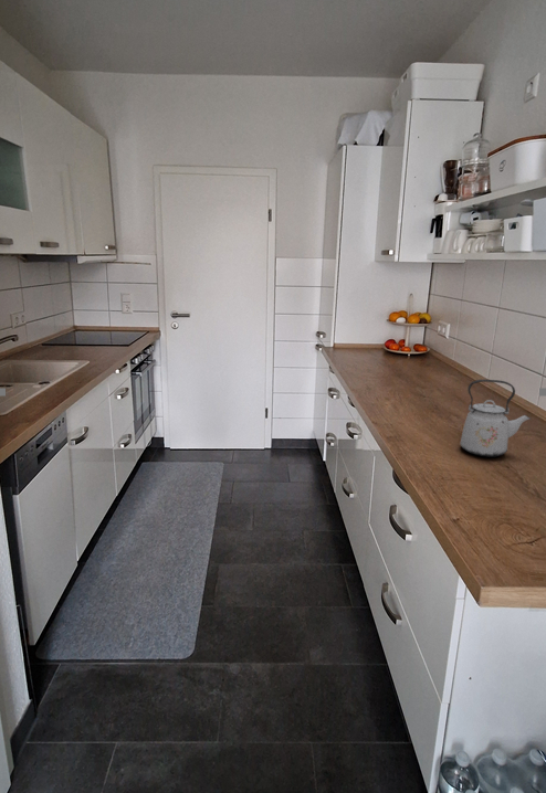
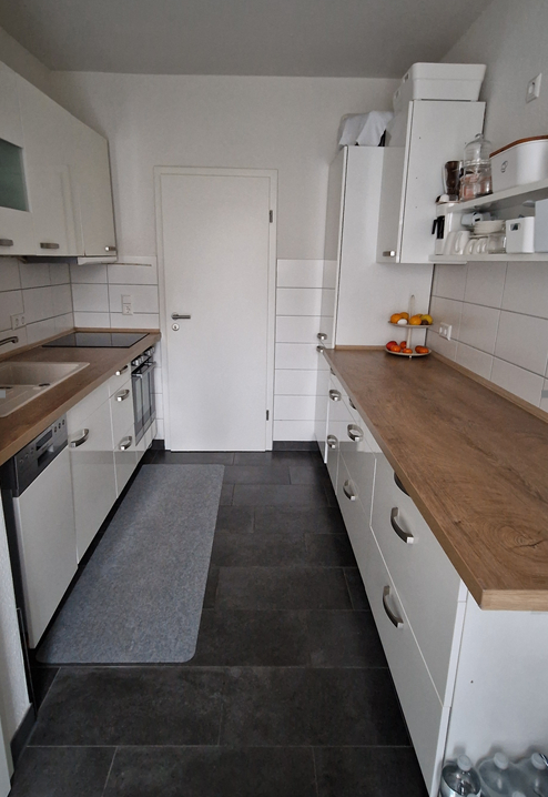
- kettle (496, 417)
